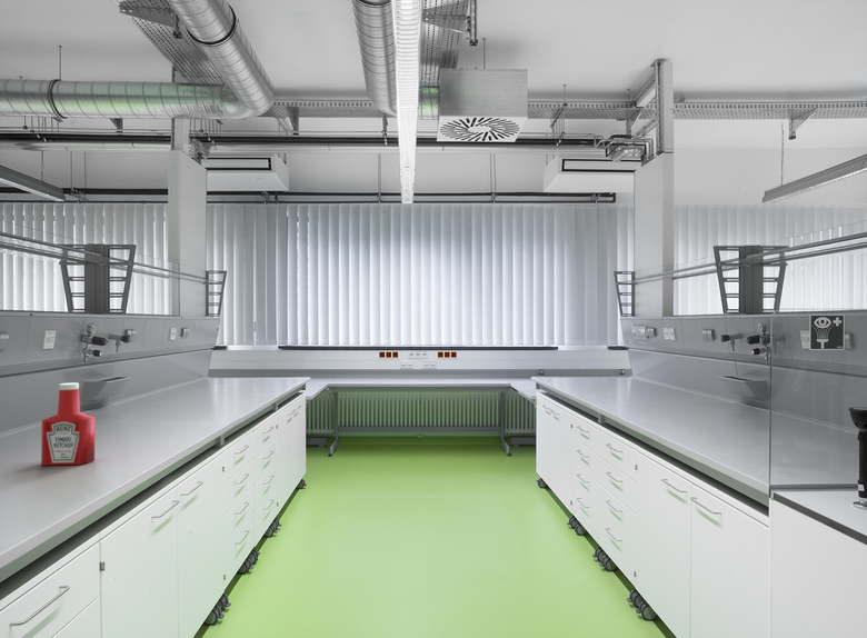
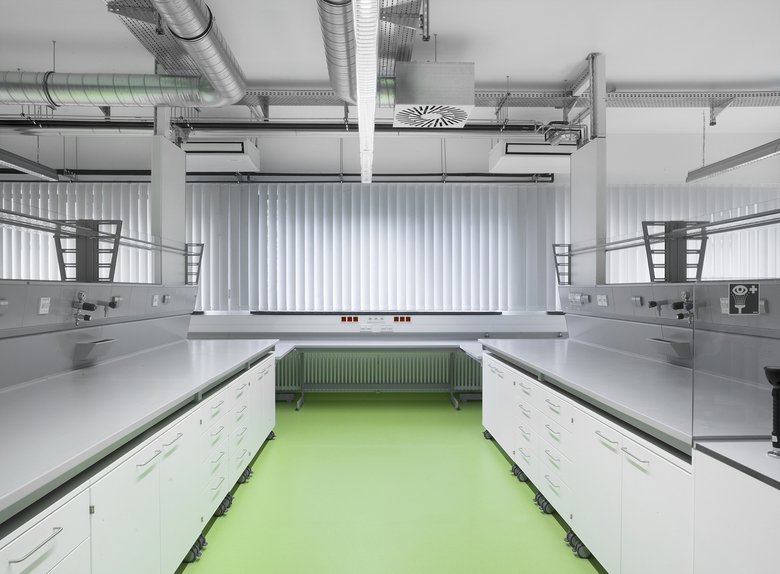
- soap bottle (68, 422)
